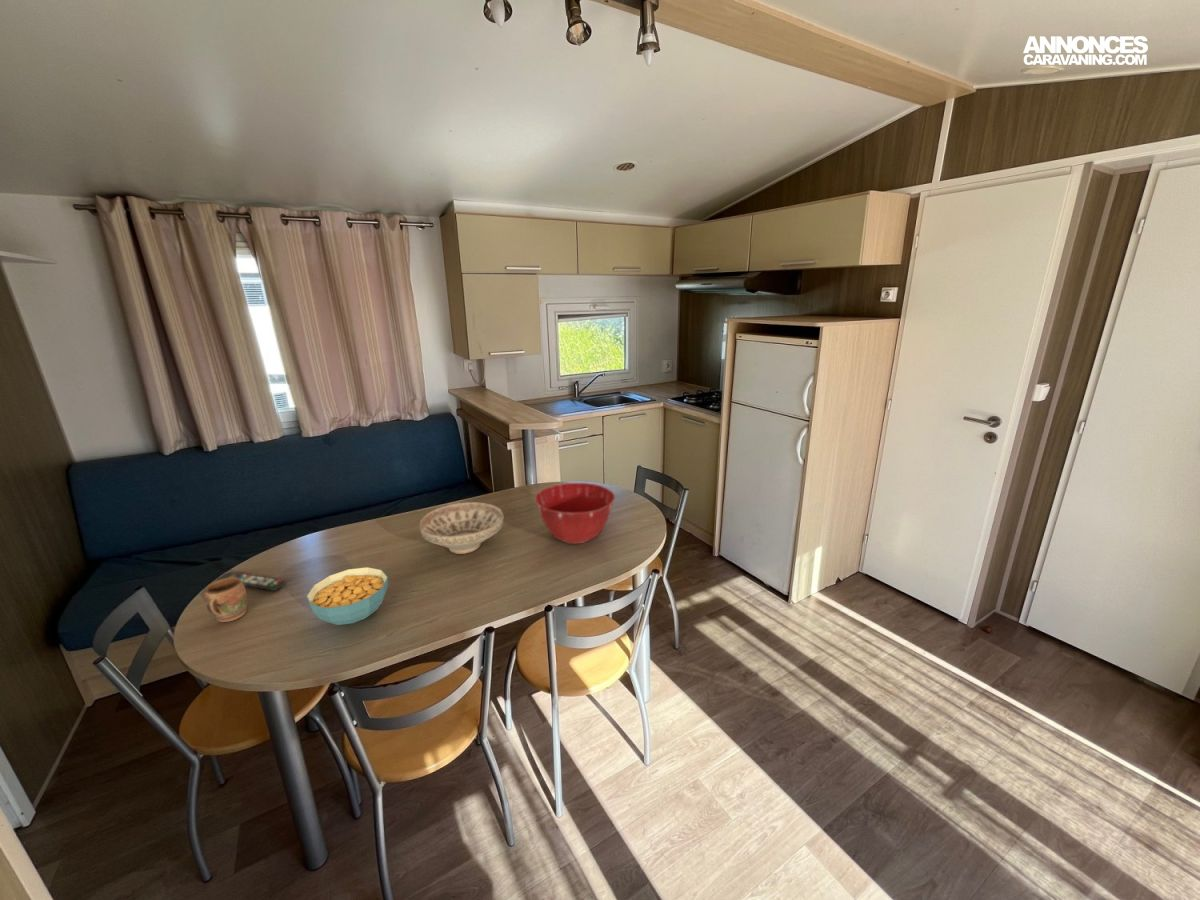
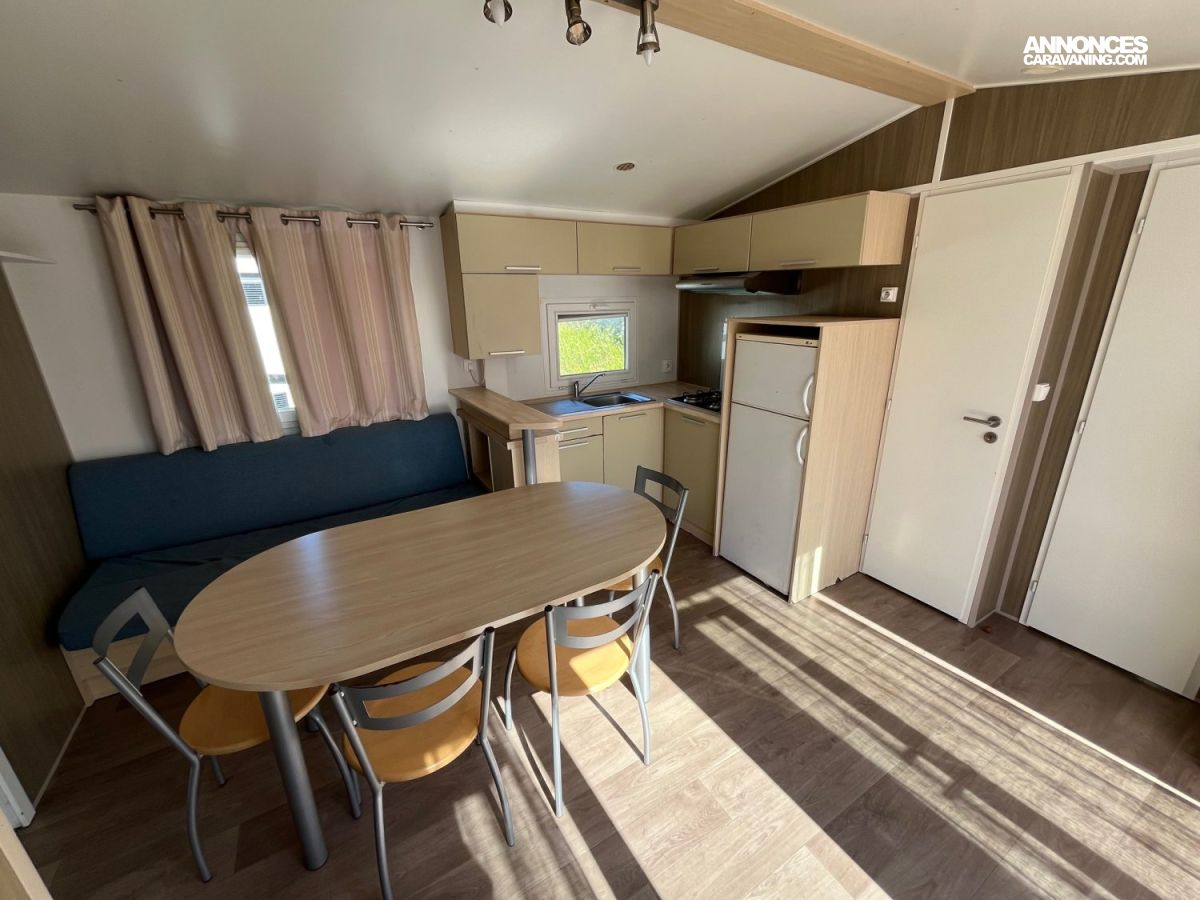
- mug (224, 601)
- decorative bowl (463, 532)
- remote control (250, 581)
- mixing bowl (575, 515)
- cereal bowl (351, 601)
